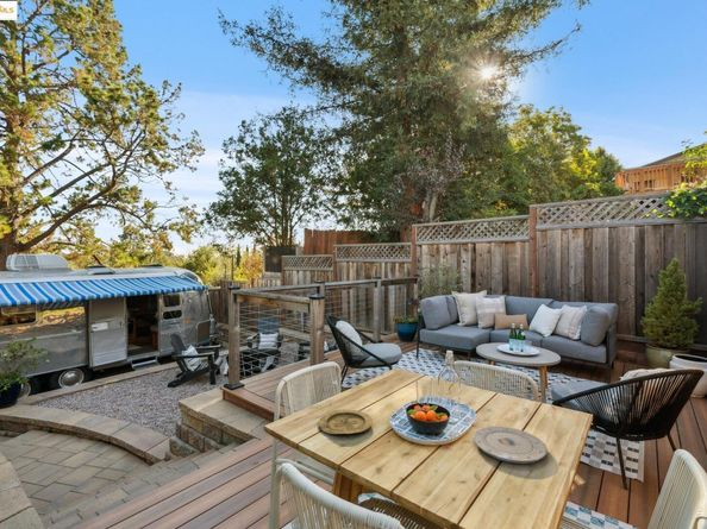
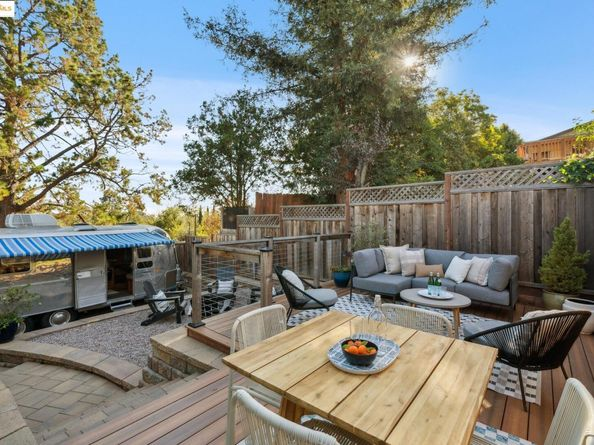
- plate (345, 421)
- plate (508, 443)
